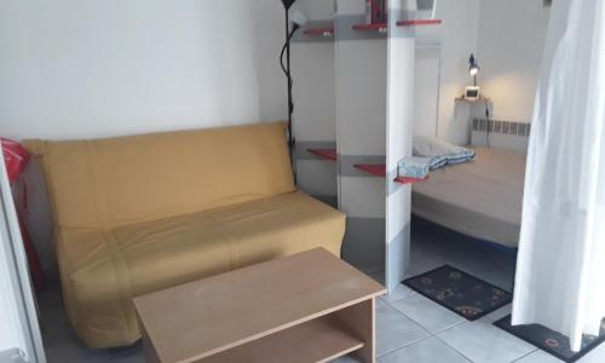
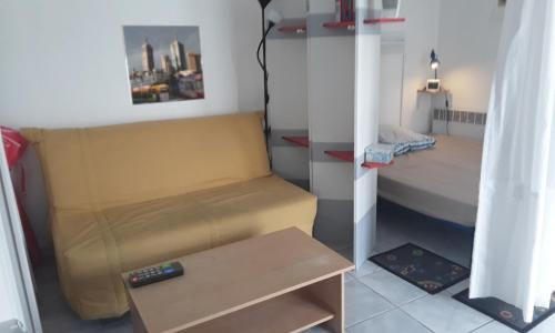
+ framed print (165, 64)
+ remote control (157, 273)
